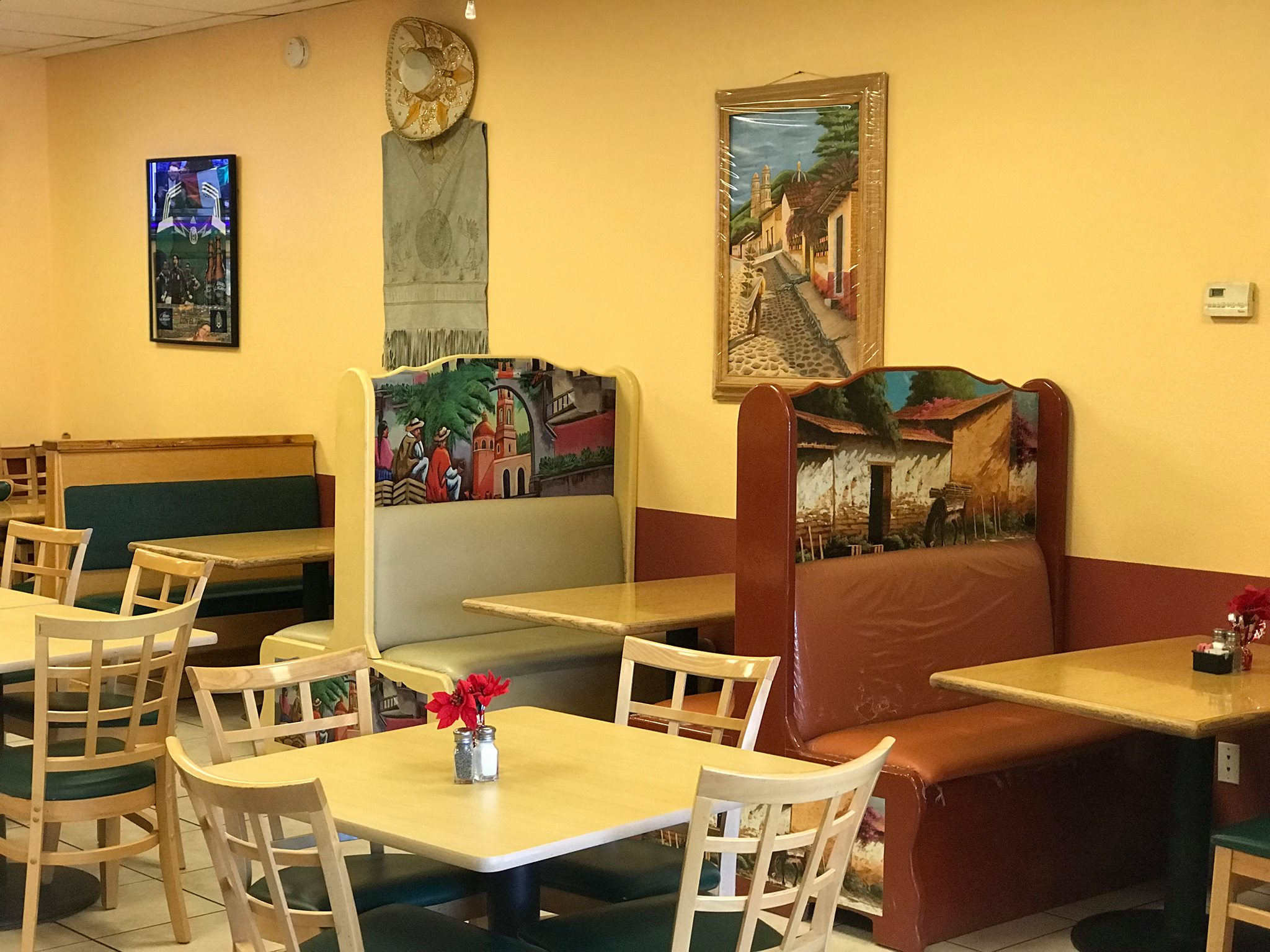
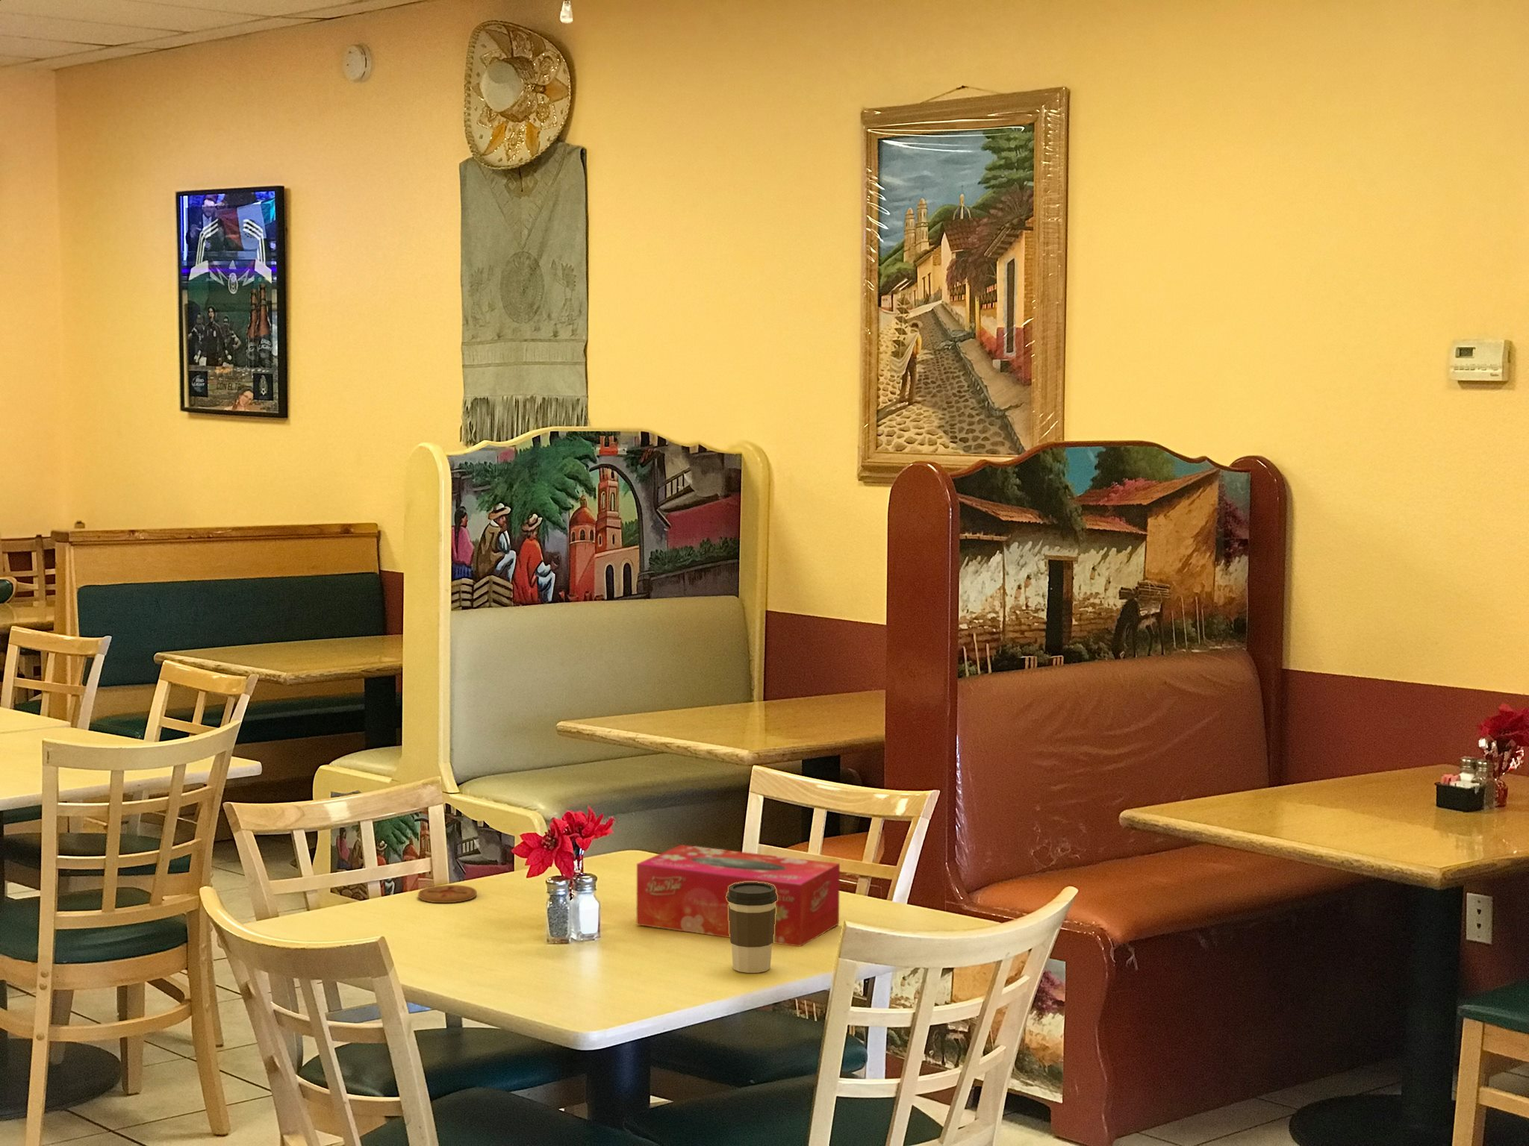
+ coaster (447, 894)
+ tissue box (728, 892)
+ coffee cup (751, 927)
